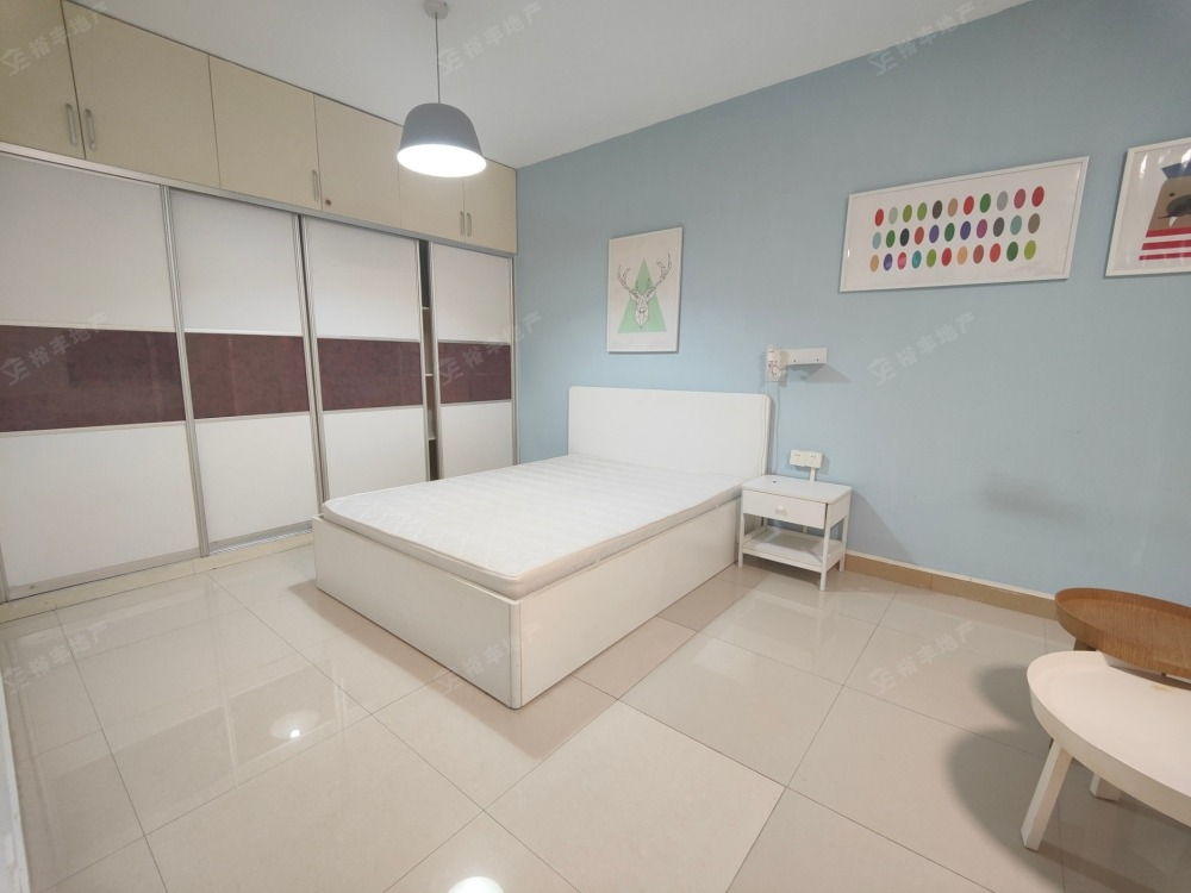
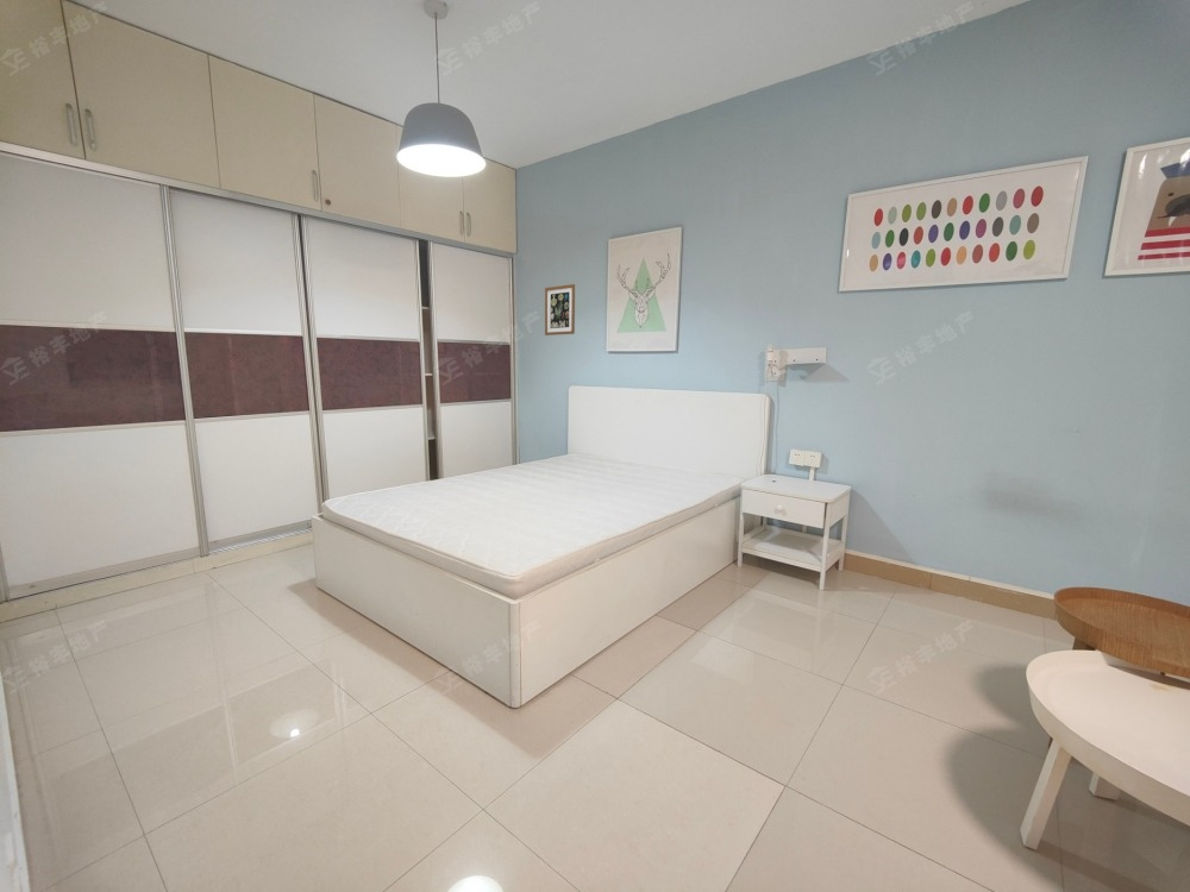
+ wall art (559, 310)
